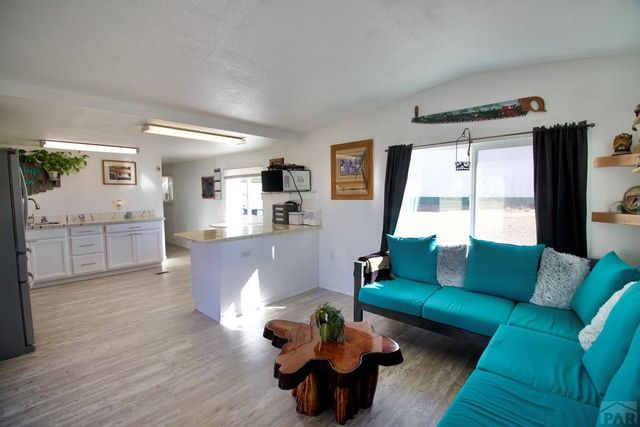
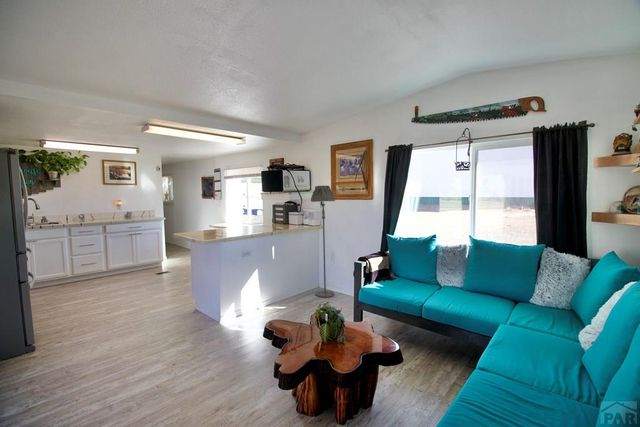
+ floor lamp (323, 240)
